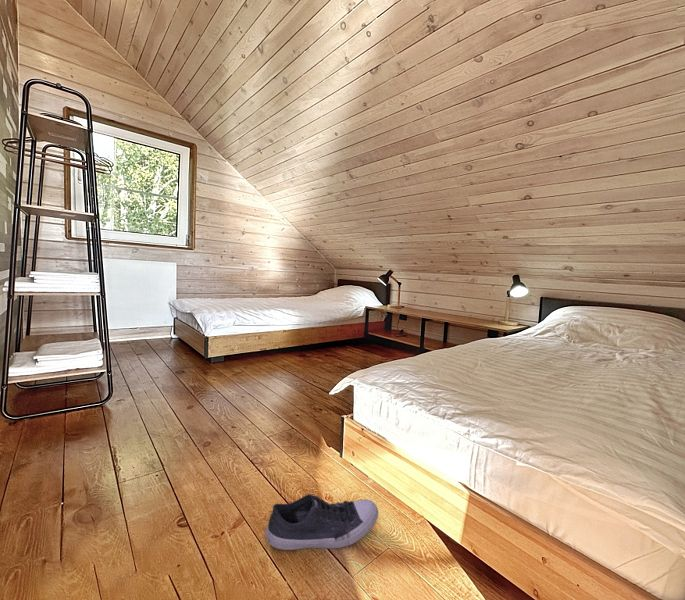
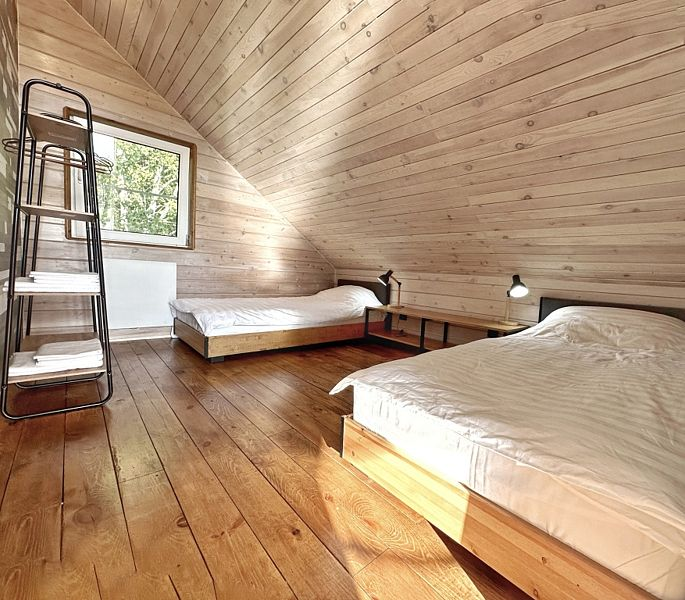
- shoe (324, 515)
